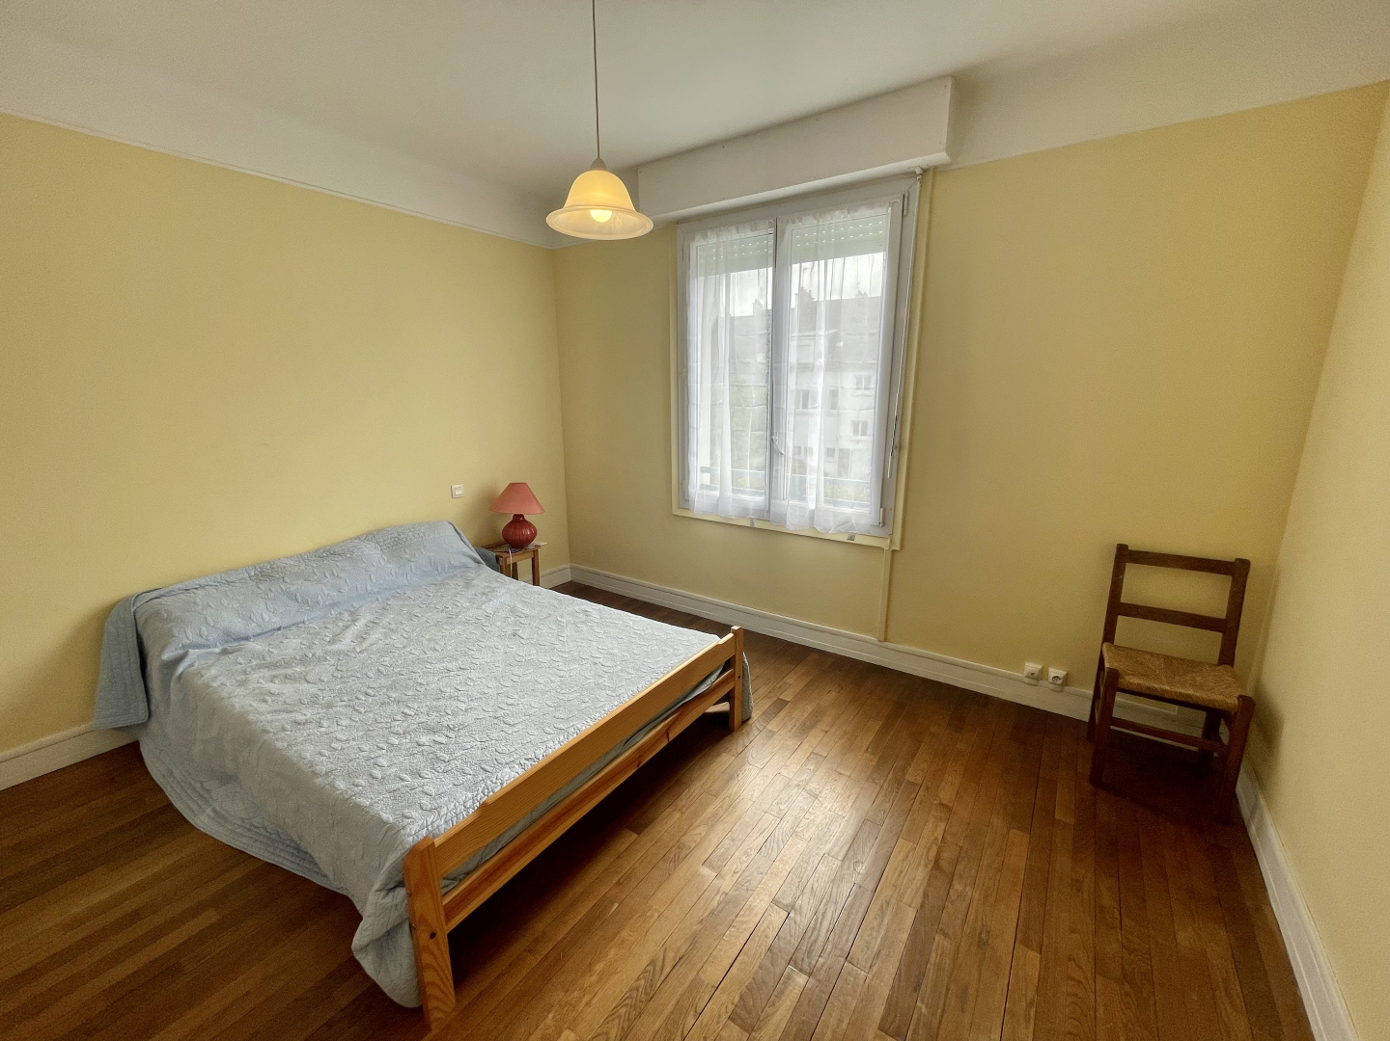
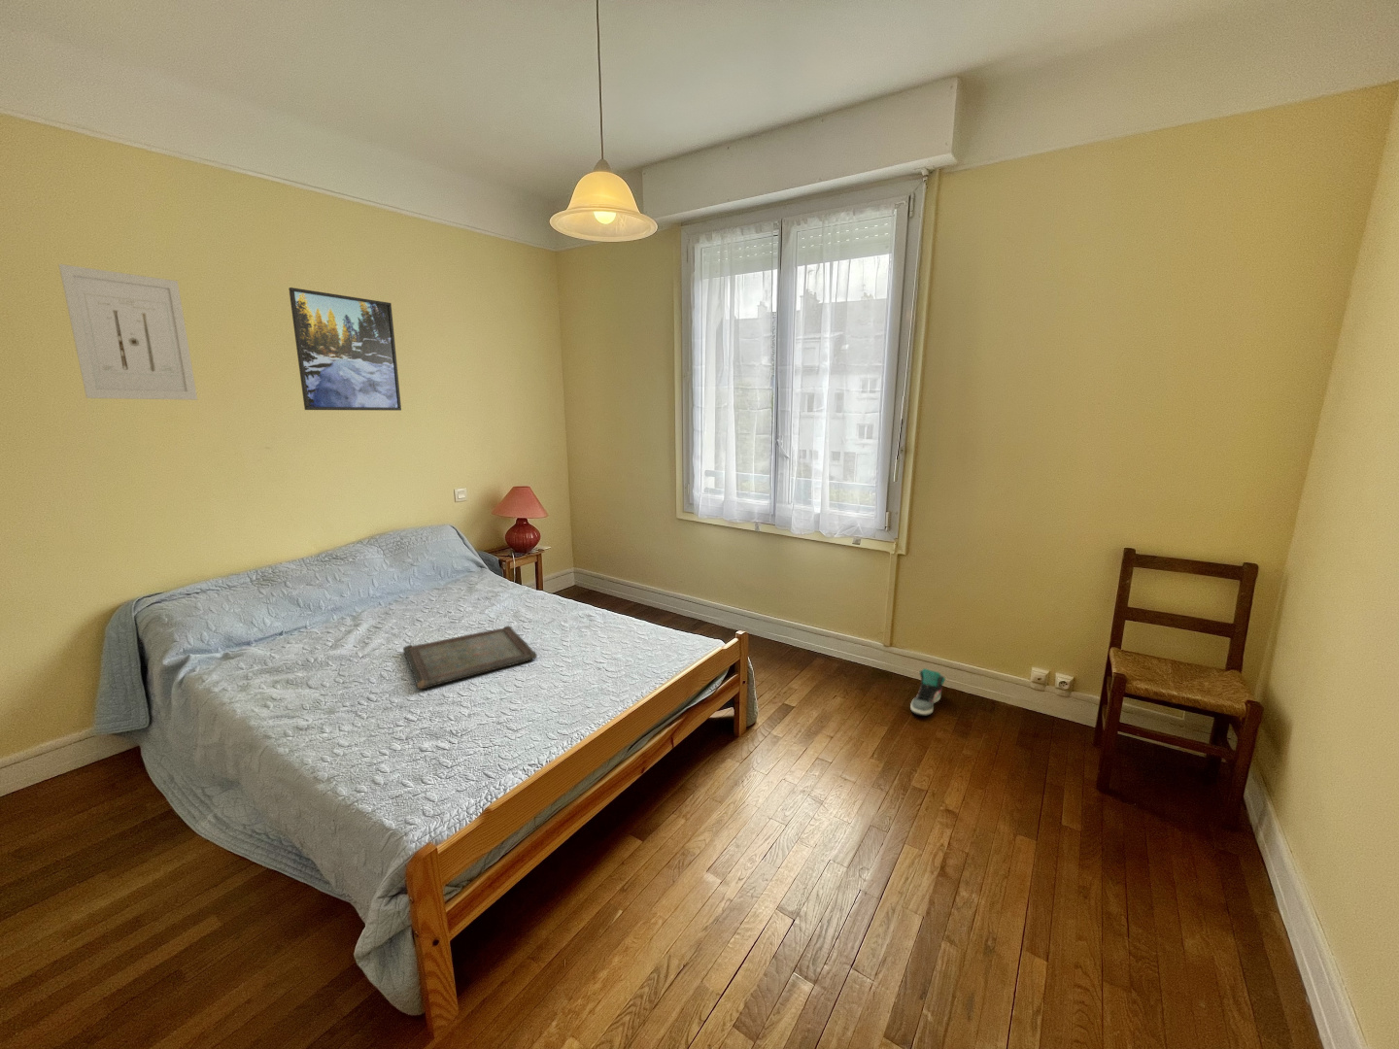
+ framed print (349, 354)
+ serving tray (469, 652)
+ sneaker (928, 688)
+ wall art (133, 337)
